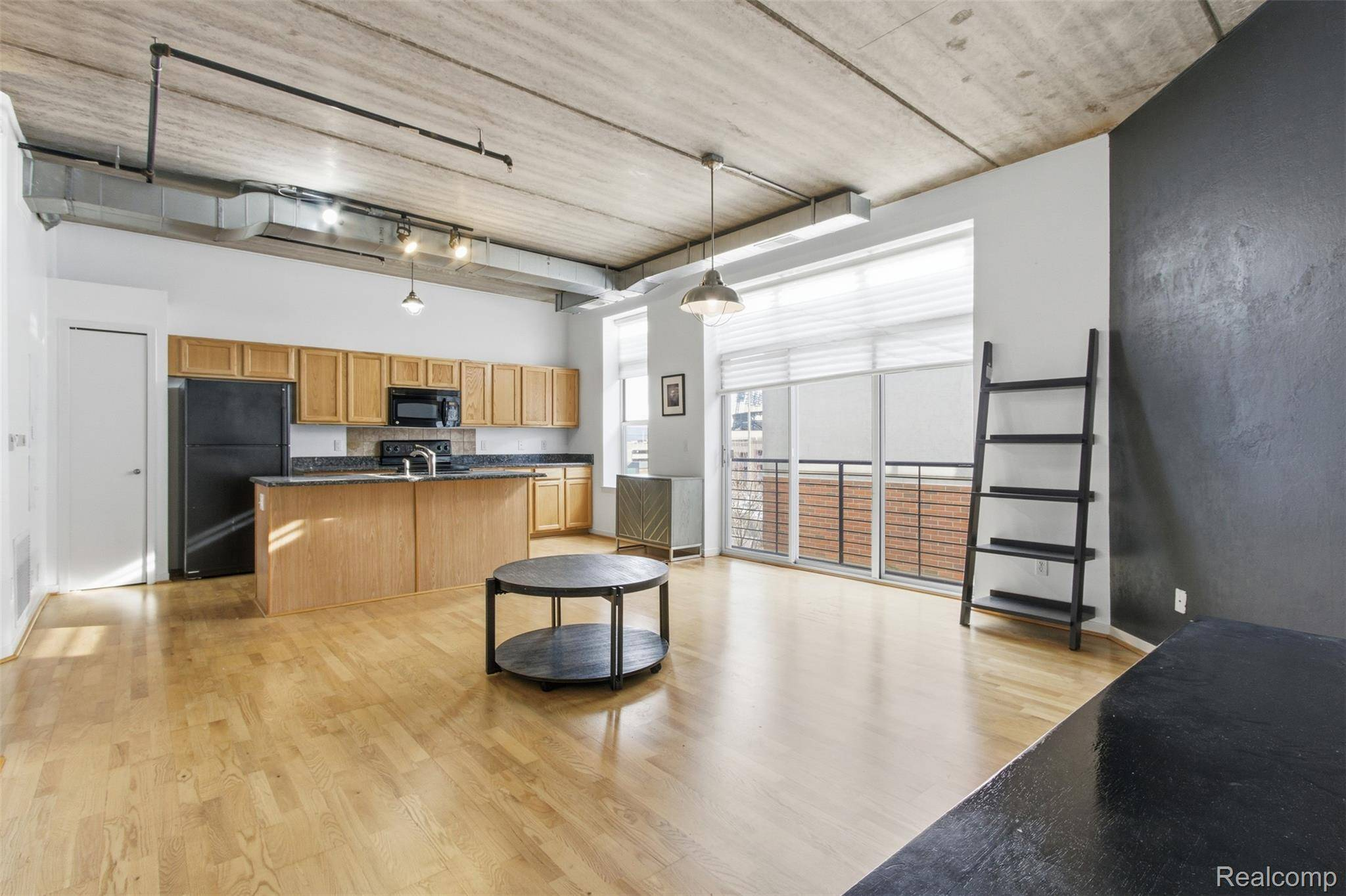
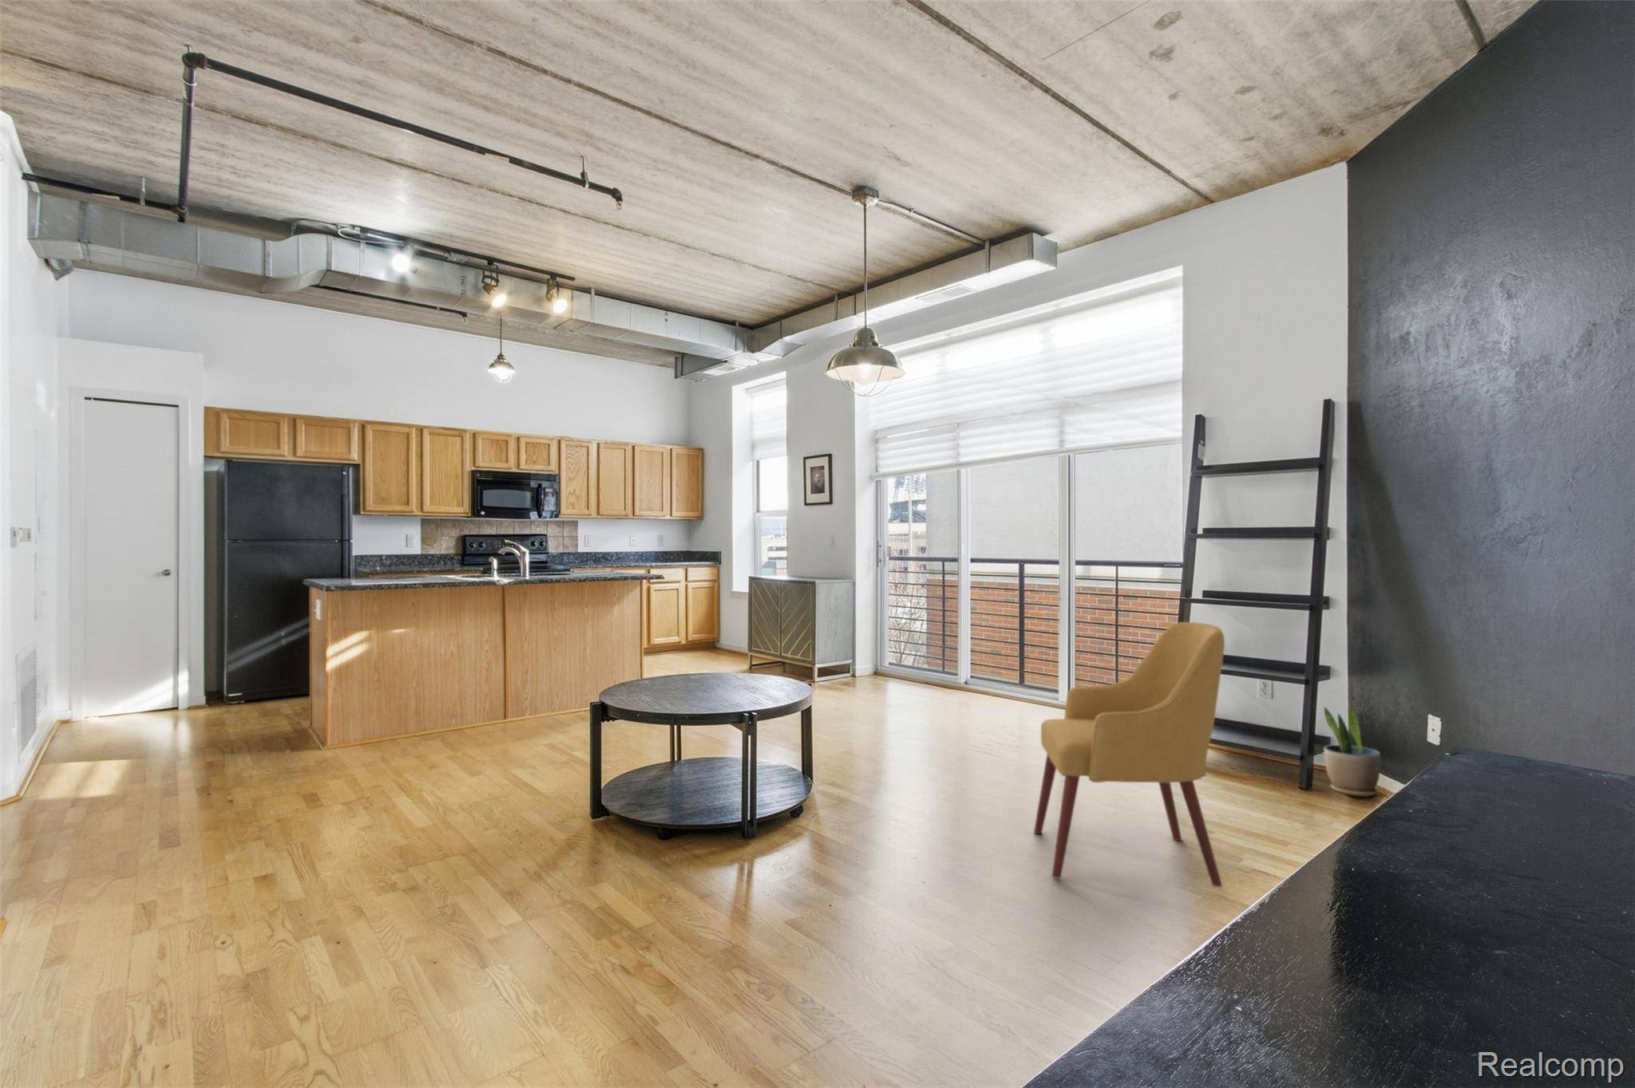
+ chair (1128, 741)
+ potted plant (1352, 748)
